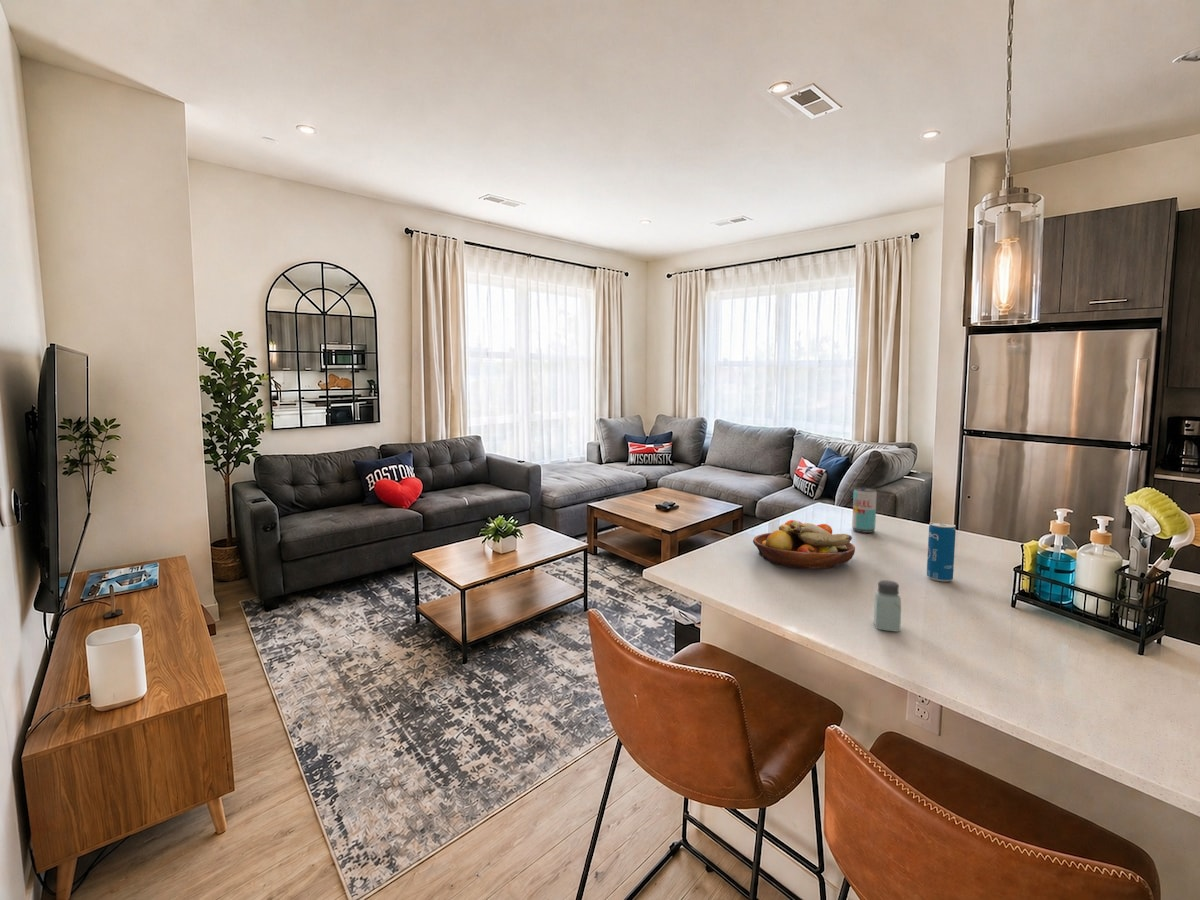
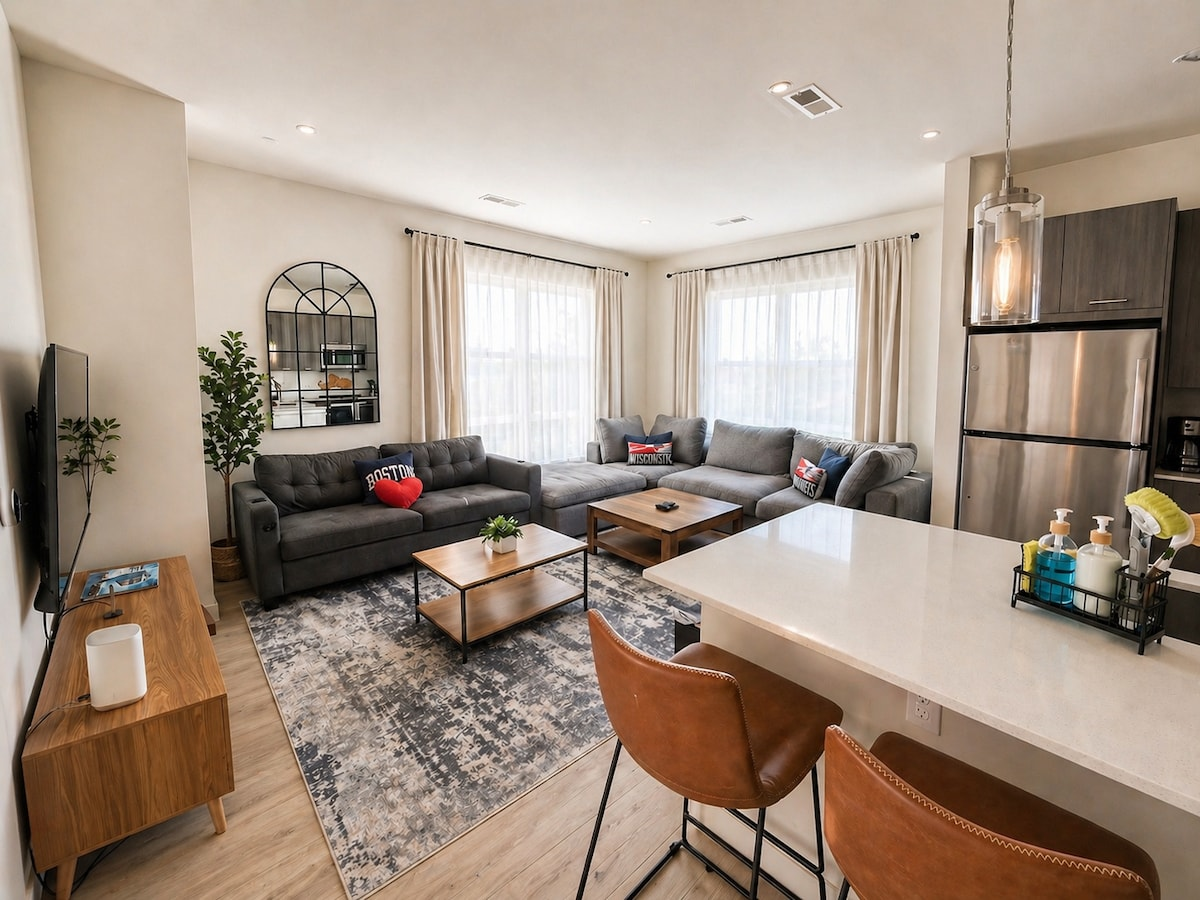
- saltshaker (887, 604)
- beverage can (940, 551)
- fruit bowl (804, 538)
- beverage can (864, 509)
